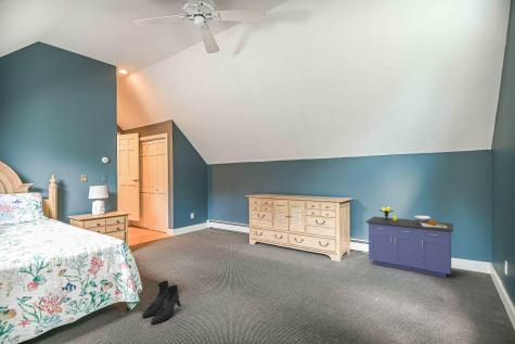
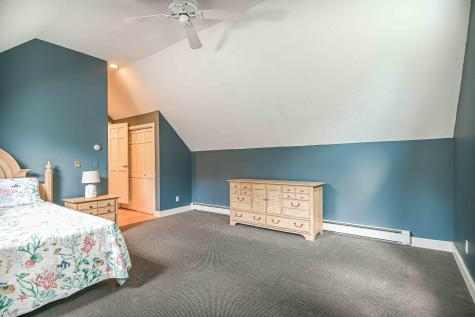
- boots (162, 300)
- storage cabinet (408, 238)
